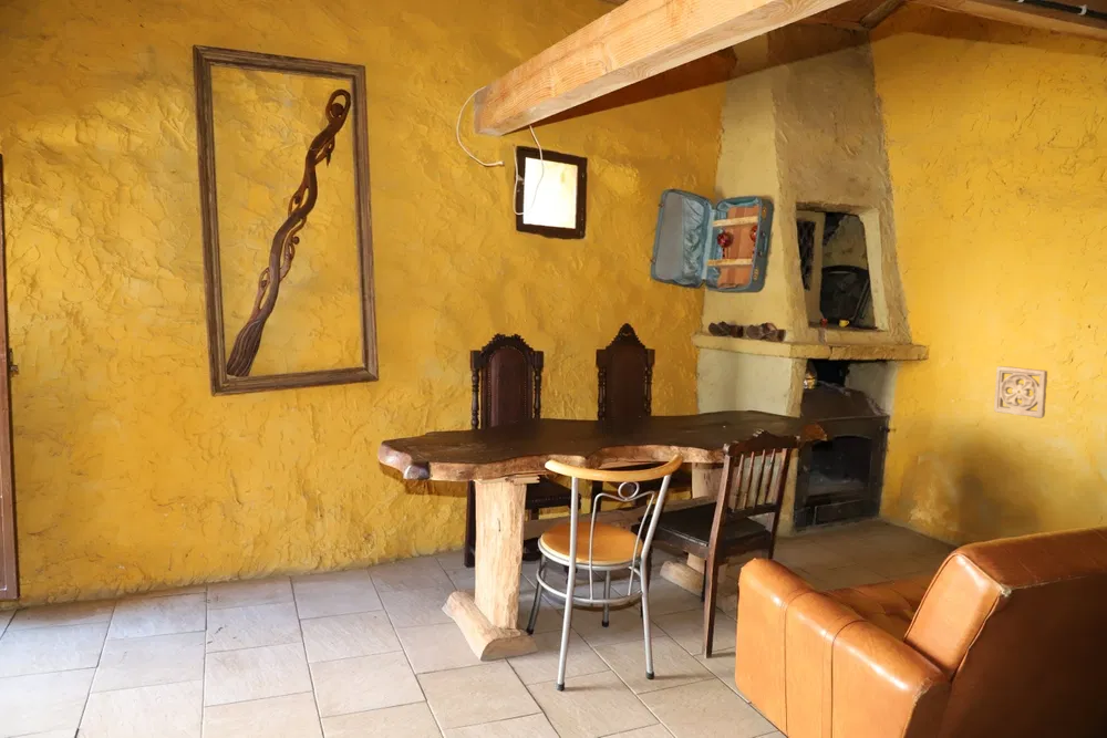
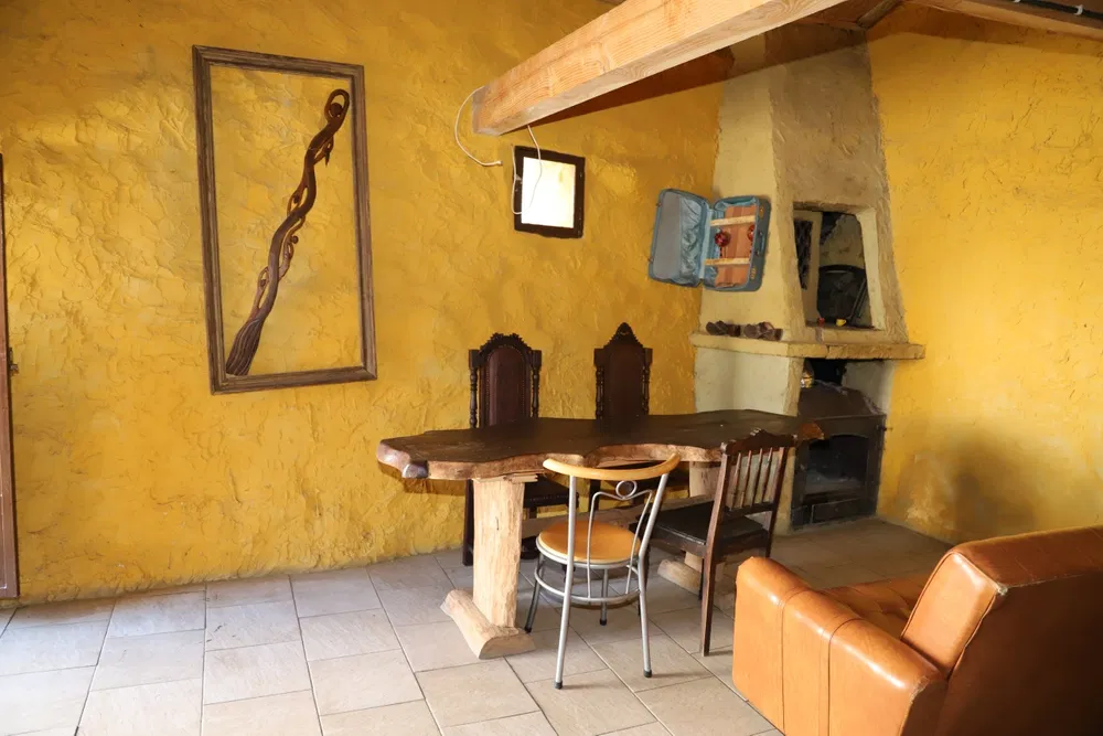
- wall ornament (1021, 392)
